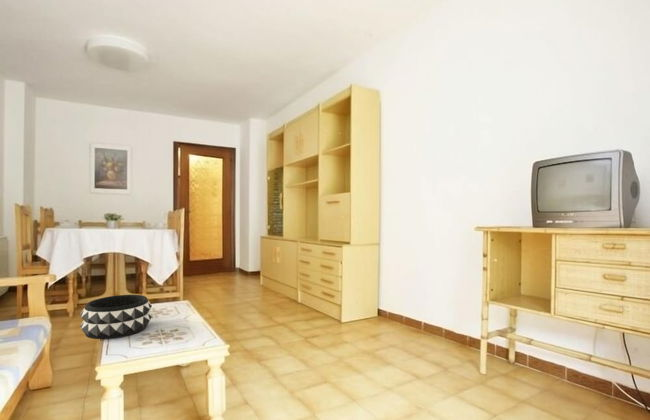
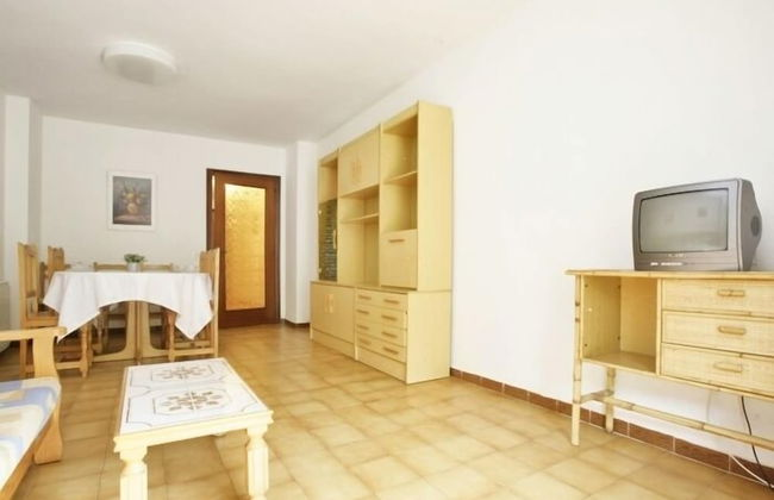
- decorative bowl (117, 315)
